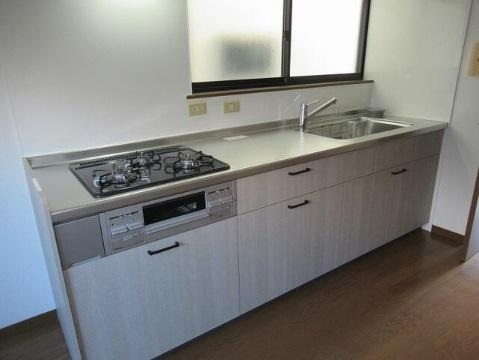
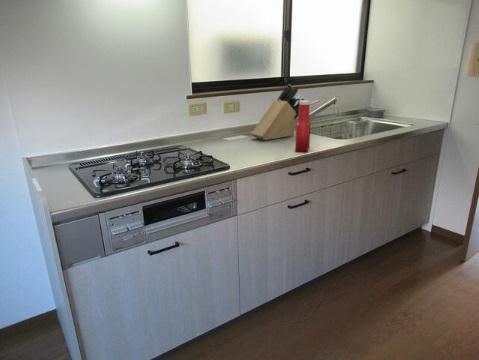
+ soap bottle (303, 125)
+ knife block (278, 111)
